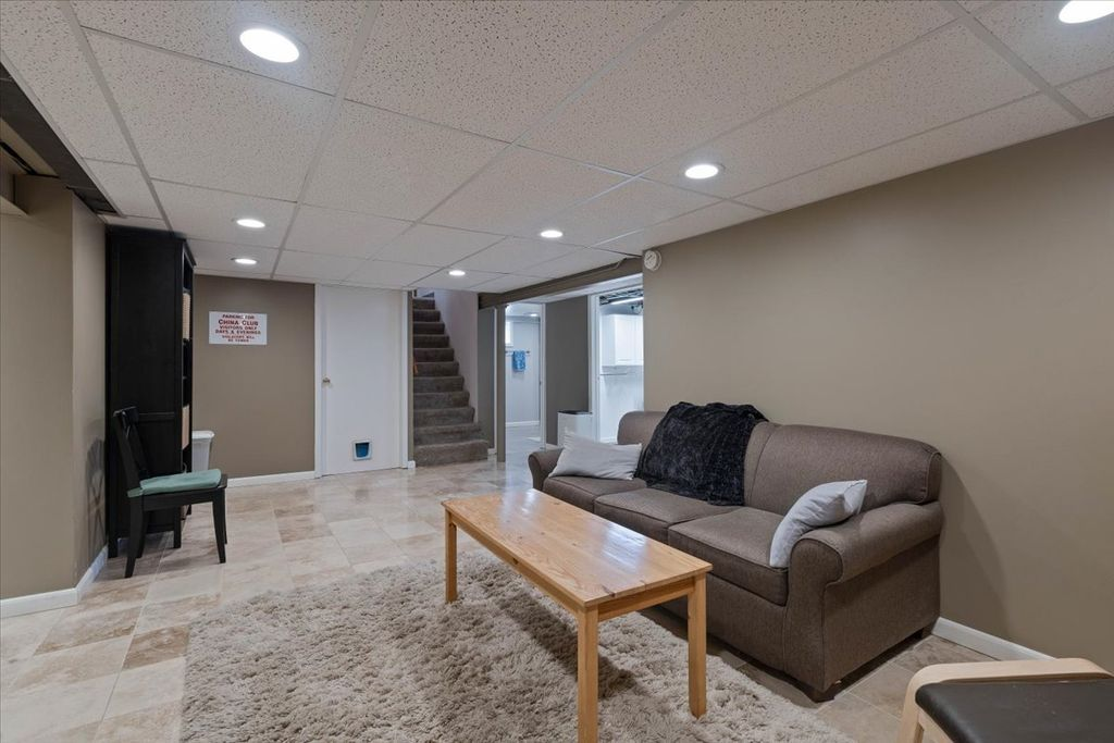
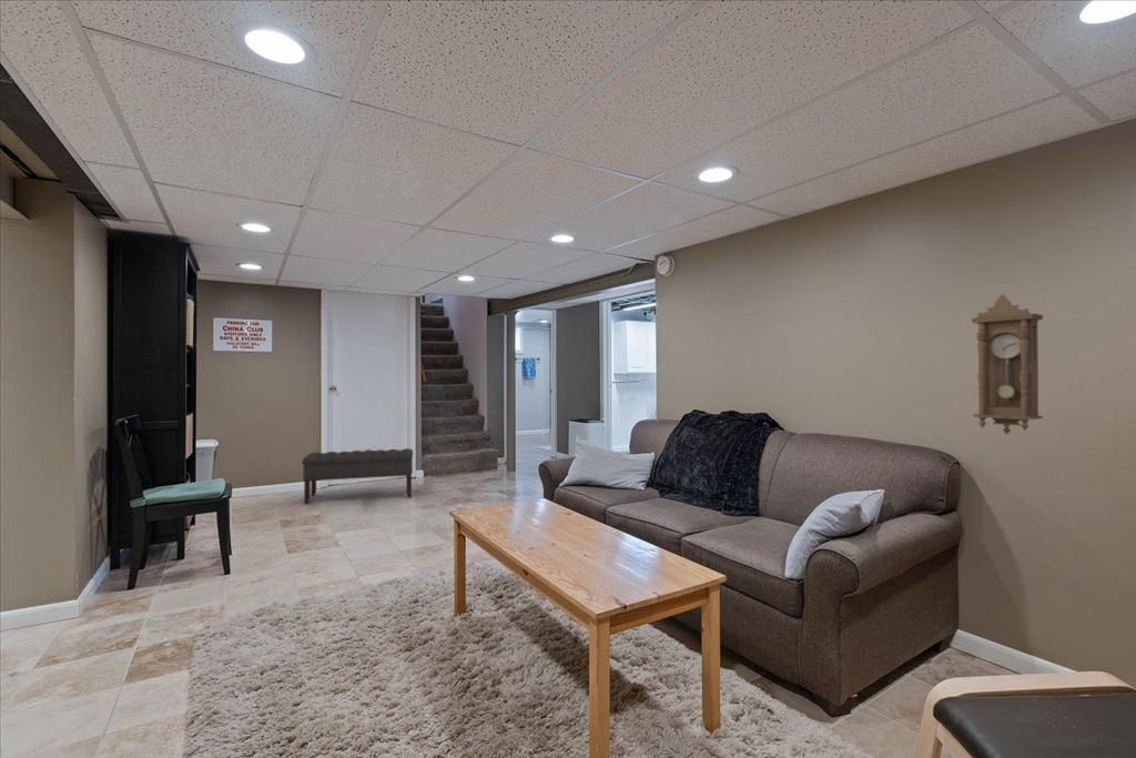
+ bench (361, 474)
+ pendulum clock (1006, 364)
